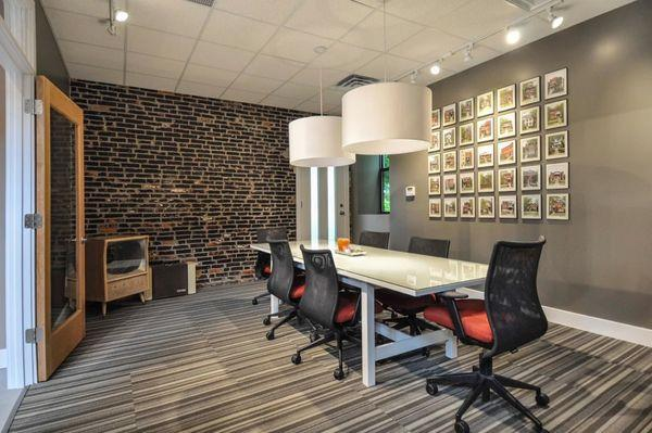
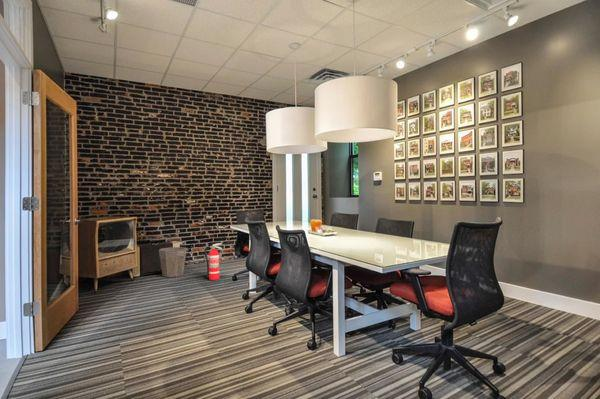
+ waste bin (173, 261)
+ fire extinguisher (213, 261)
